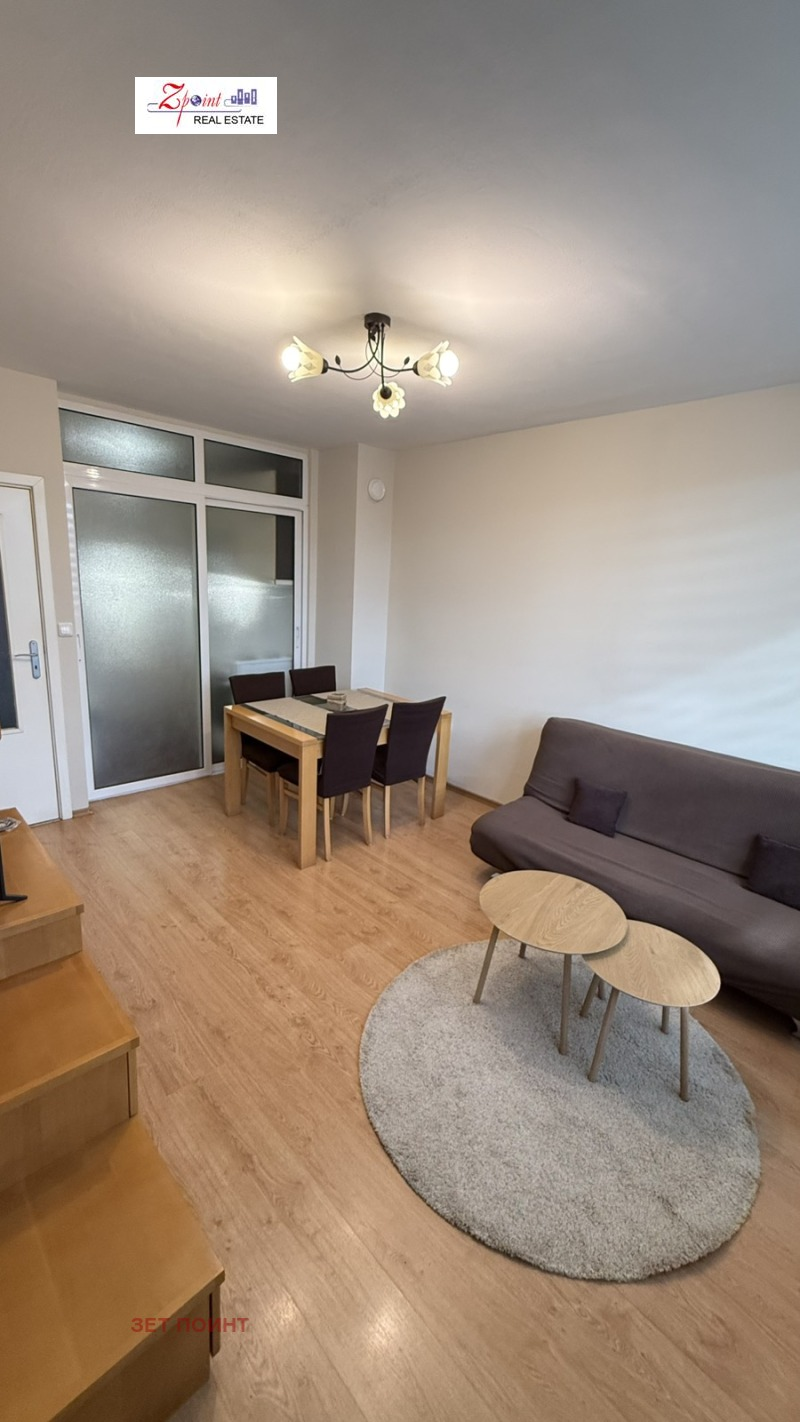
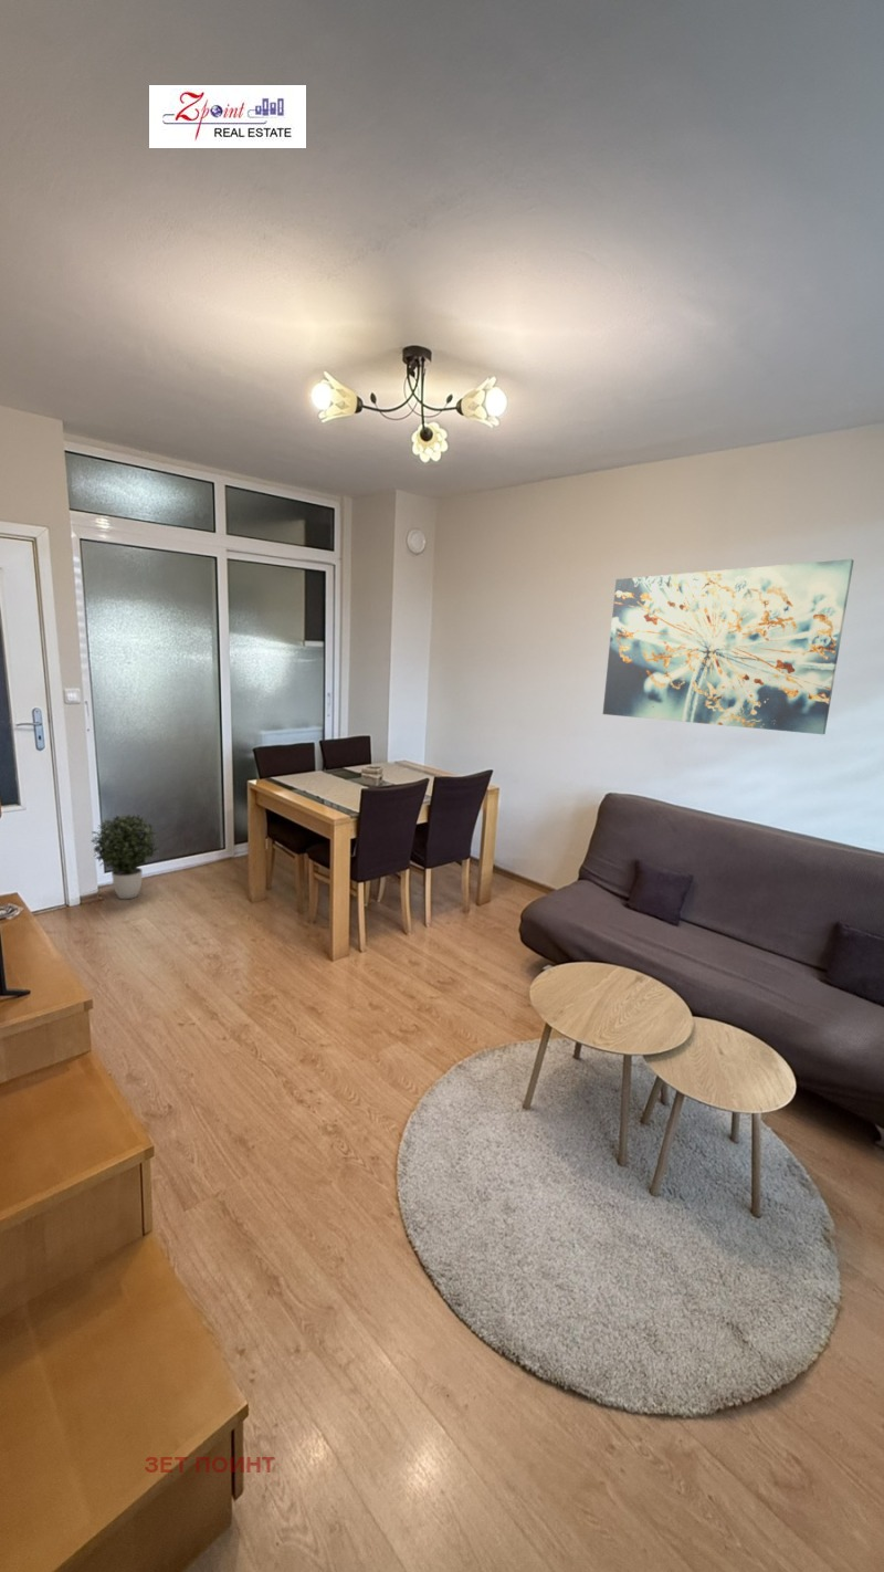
+ potted plant (127, 856)
+ wall art (709, 648)
